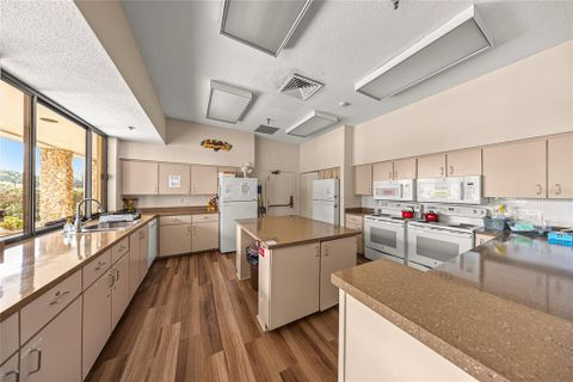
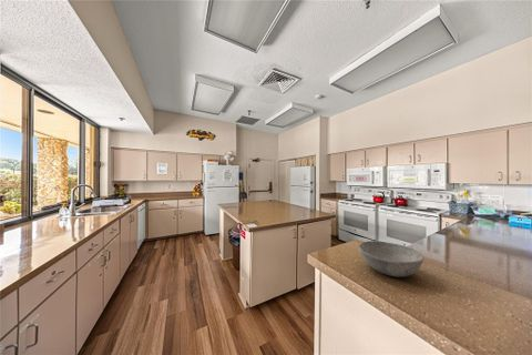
+ bowl (388, 260)
